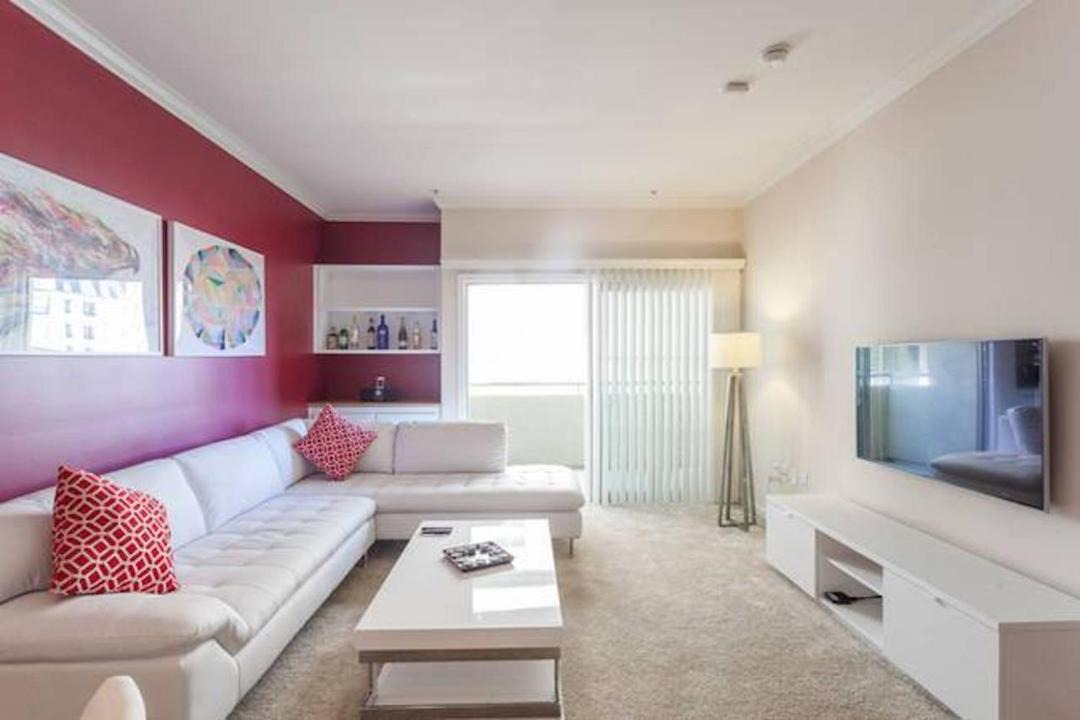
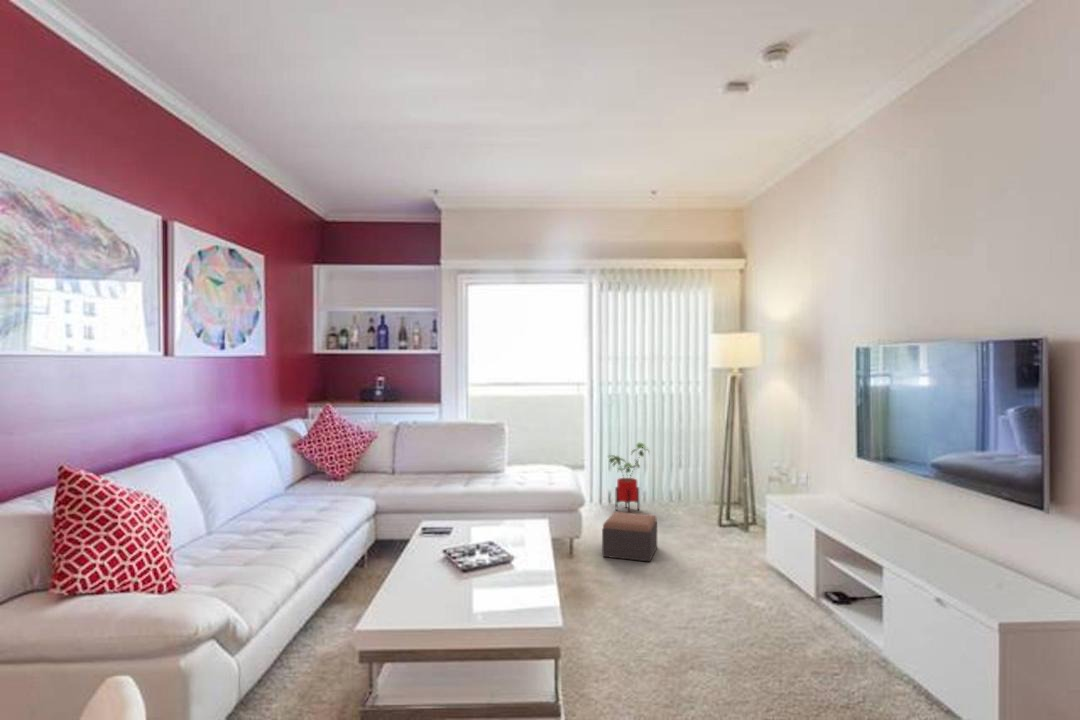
+ footstool (630, 534)
+ house plant (630, 476)
